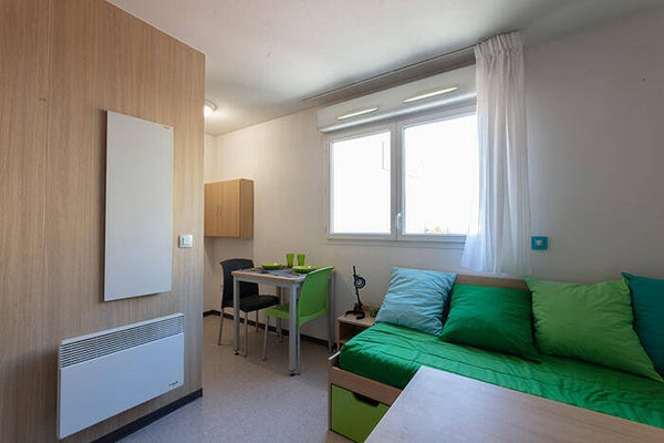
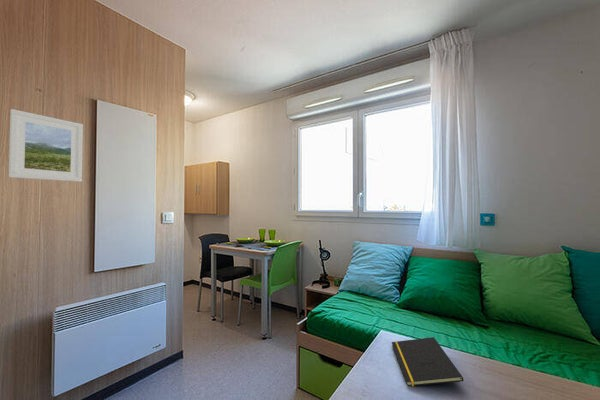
+ notepad (422, 358)
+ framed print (49, 148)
